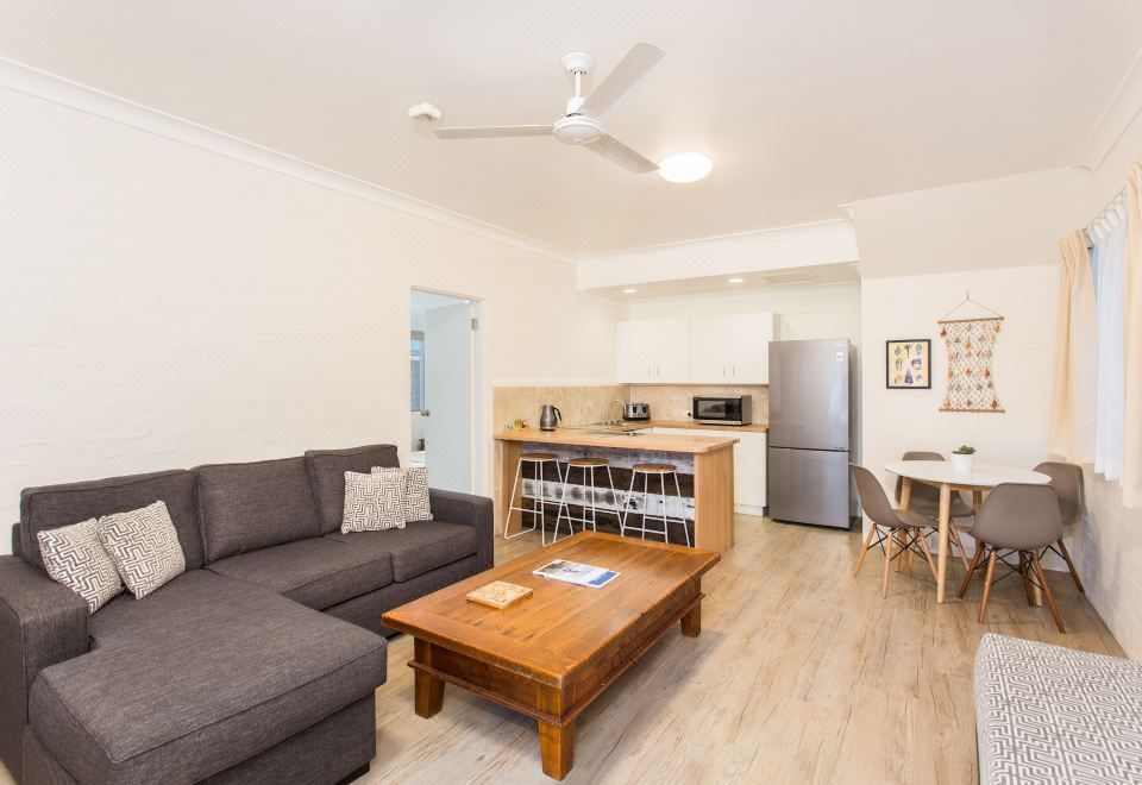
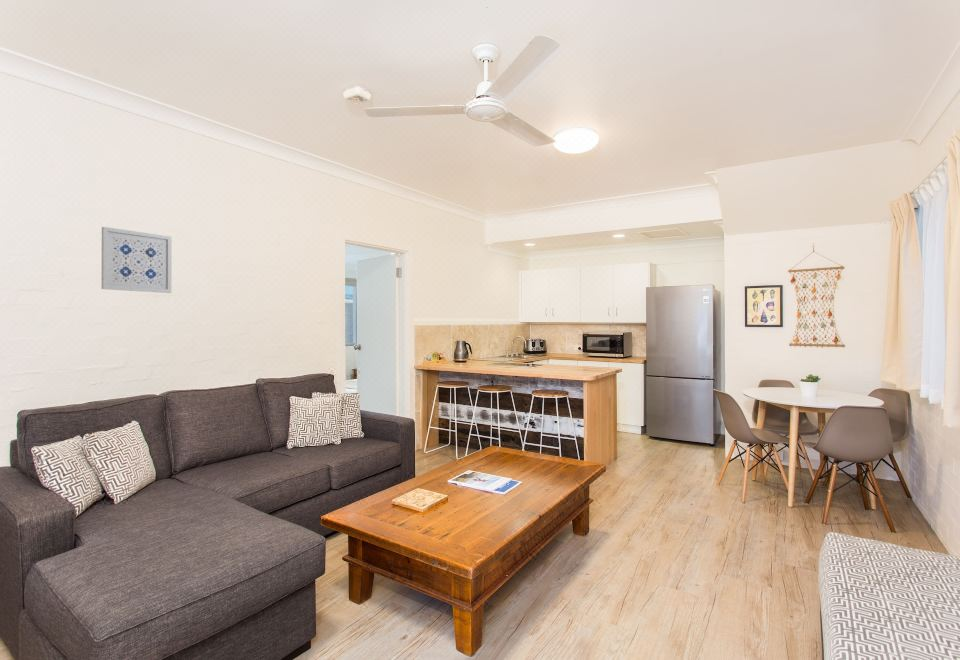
+ wall art (138, 261)
